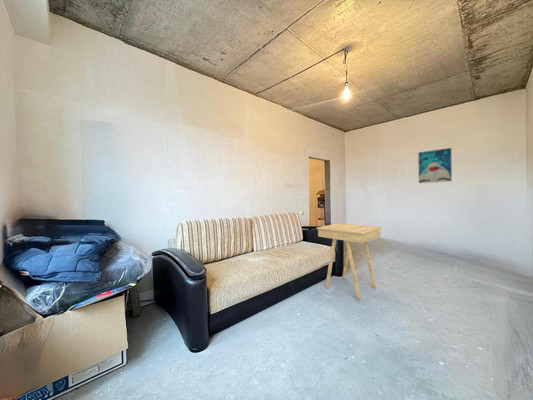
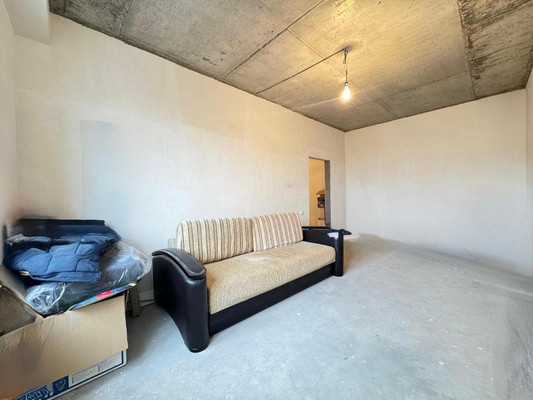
- wall art (434, 166)
- side table (349, 257)
